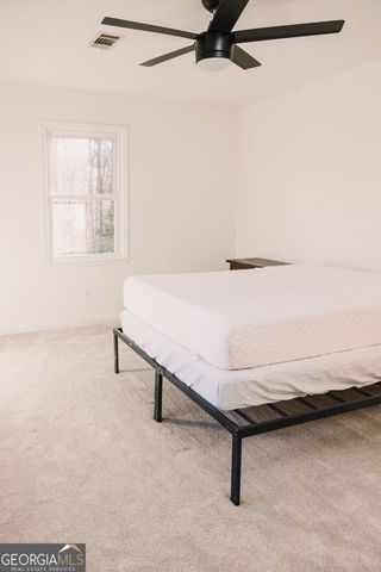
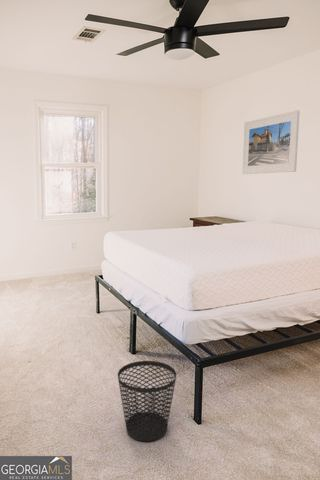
+ wastebasket (146, 401)
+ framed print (268, 145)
